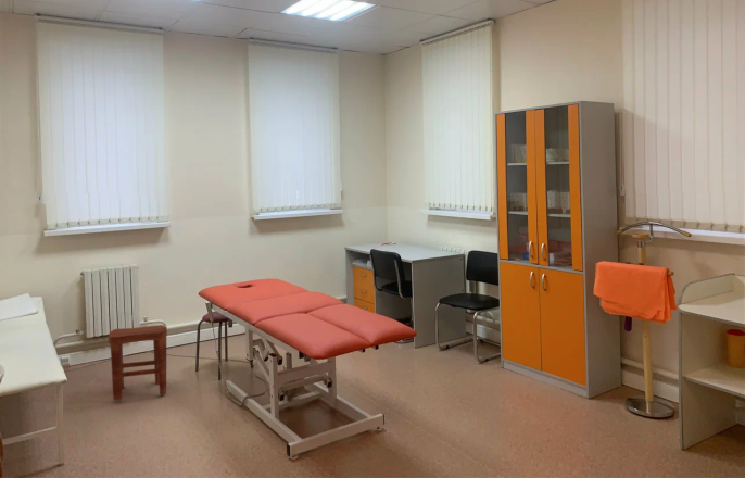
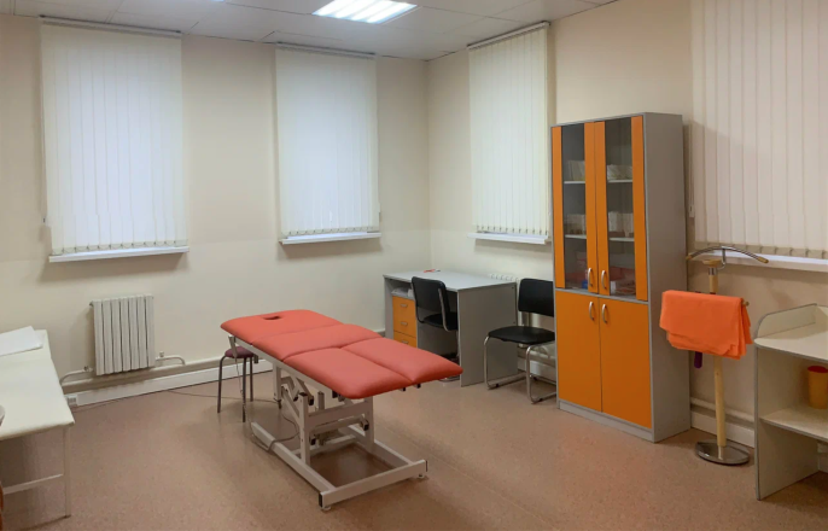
- stool (139, 362)
